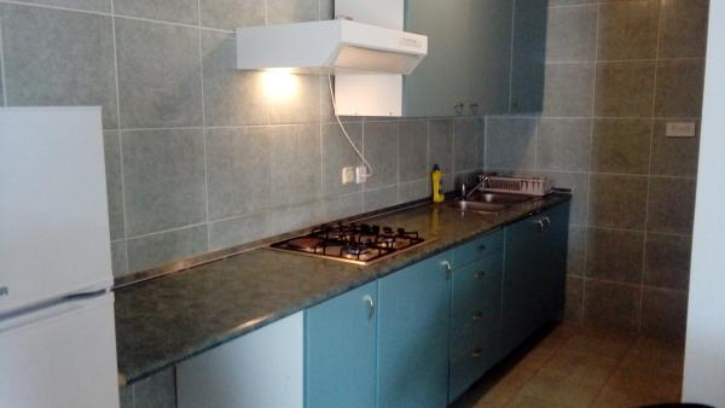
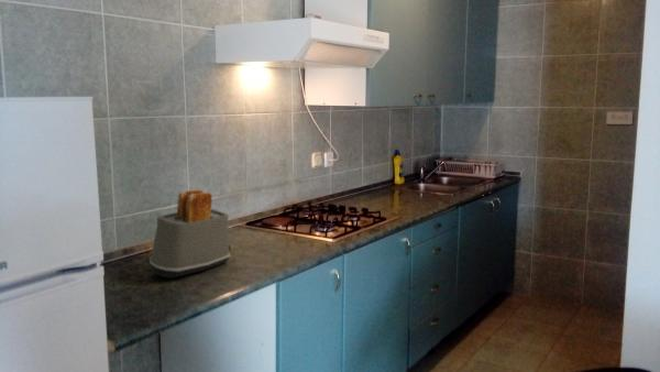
+ toaster (190, 229)
